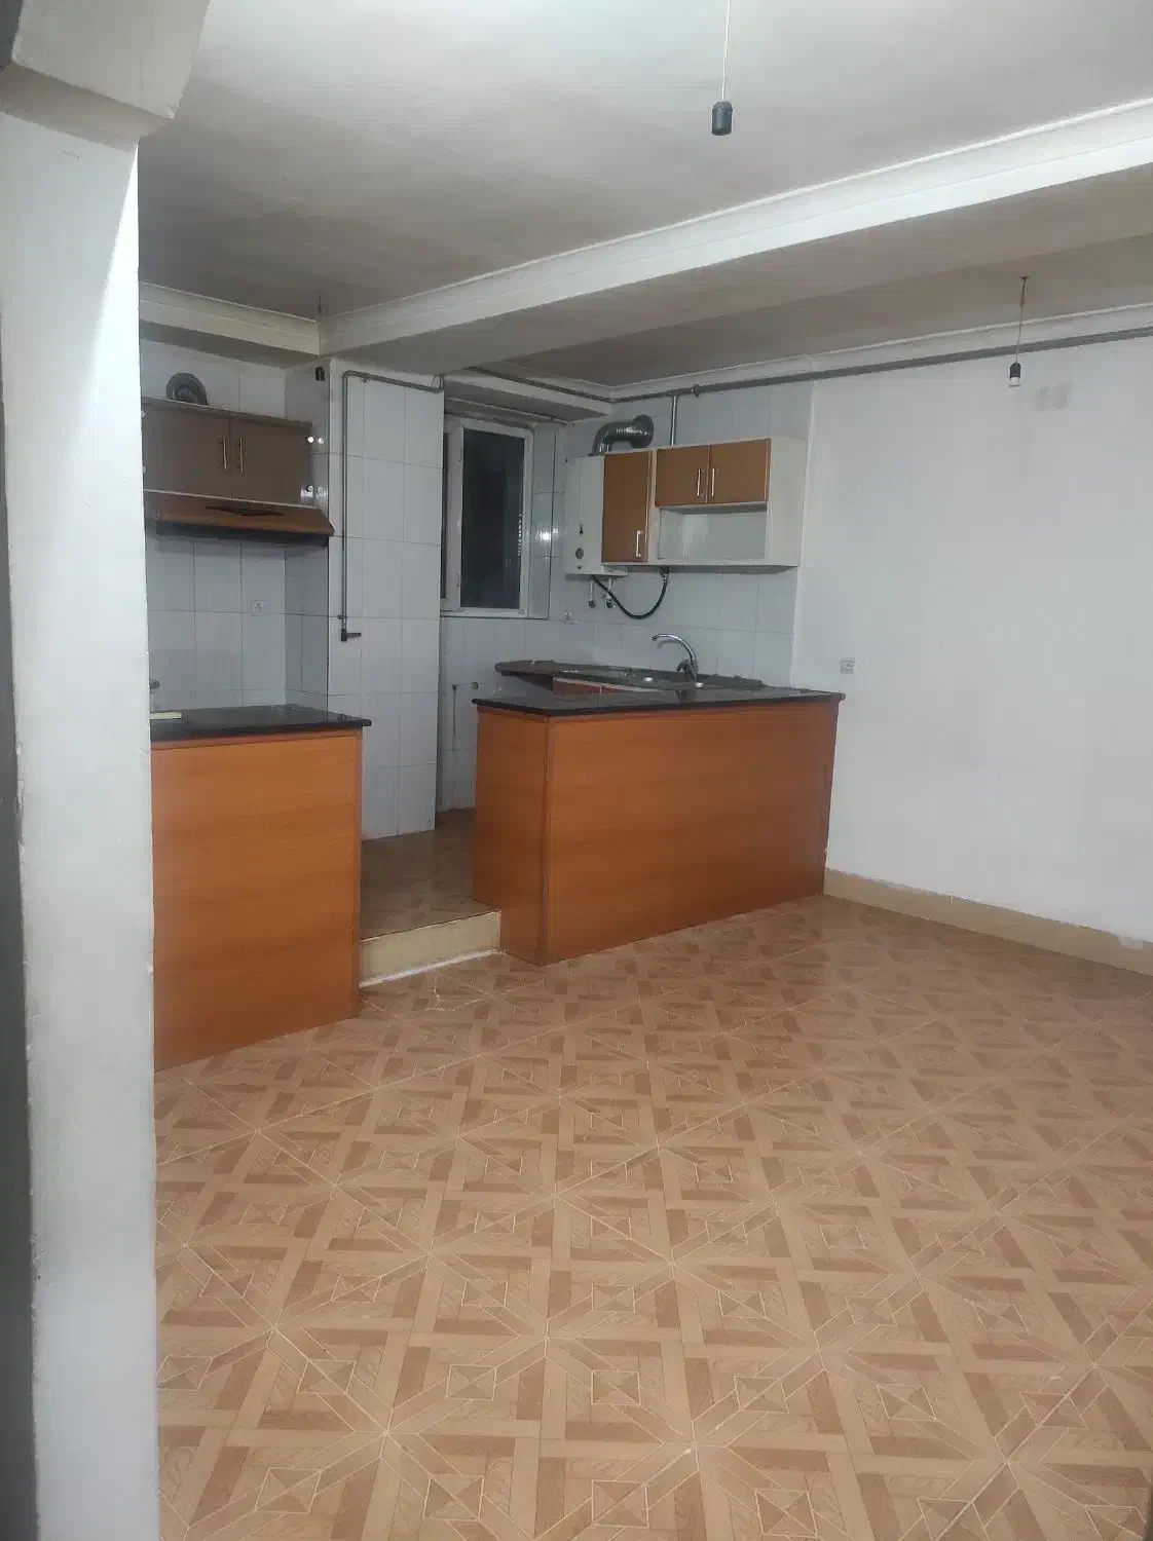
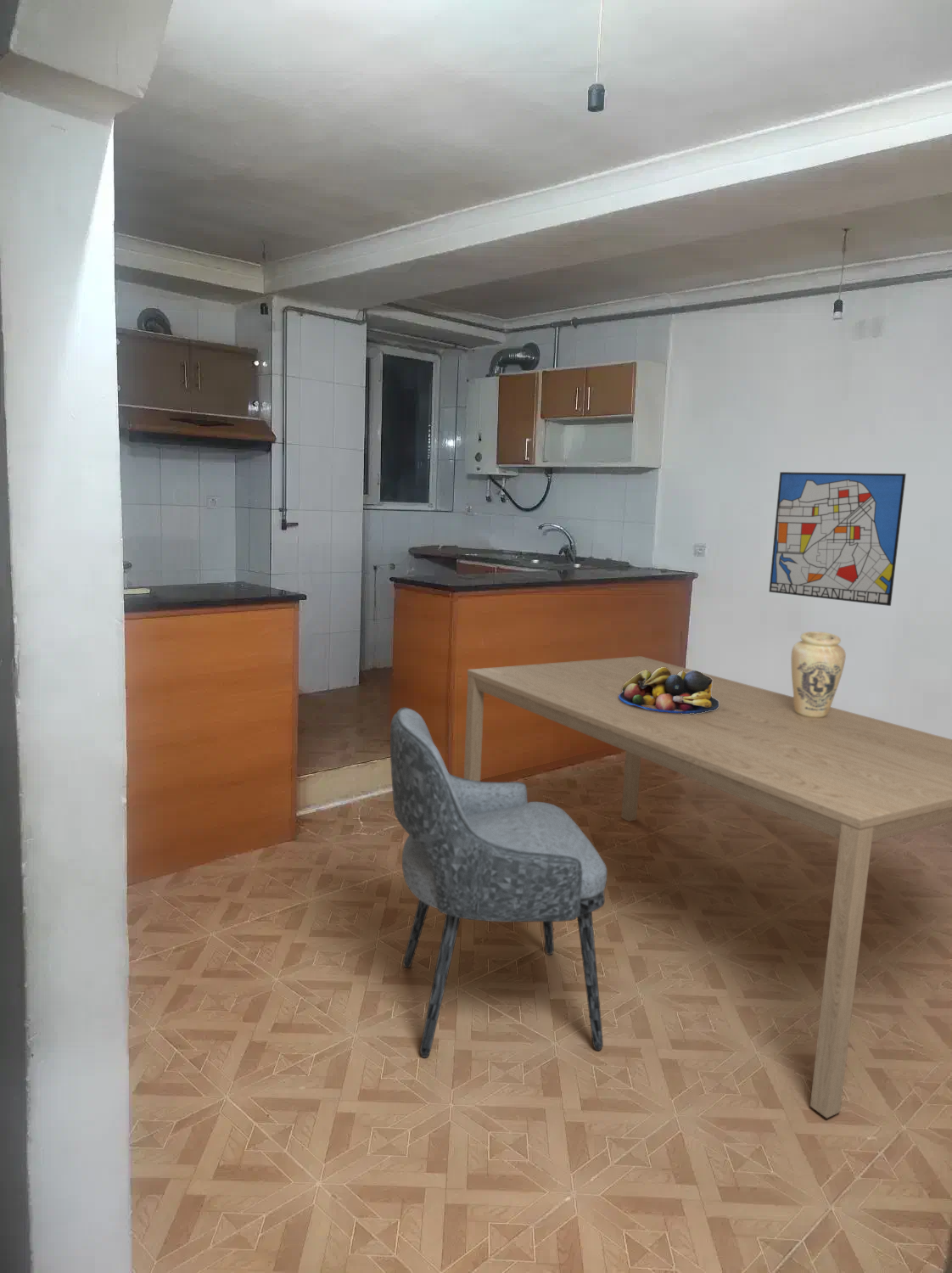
+ fruit bowl (669, 683)
+ dining table (715, 788)
+ dining chair (487, 863)
+ vase (816, 674)
+ wall art (833, 536)
